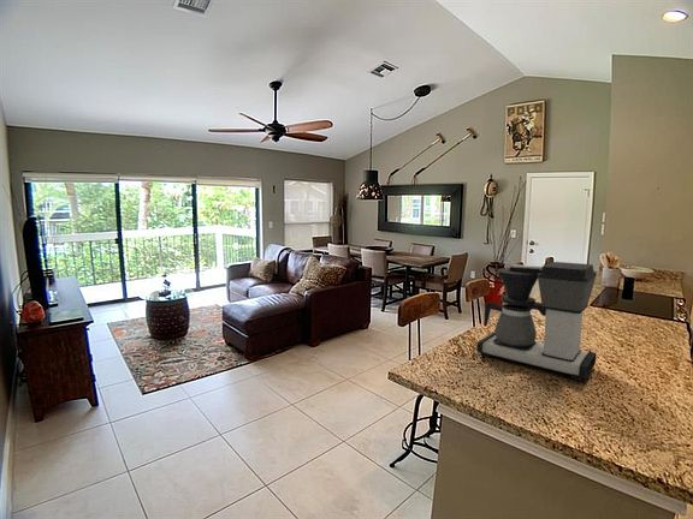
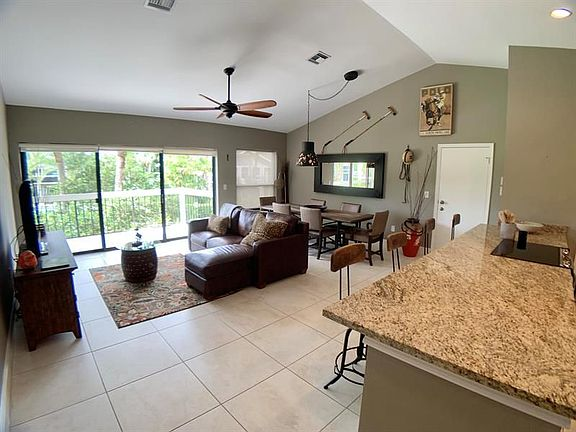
- coffee maker (534, 309)
